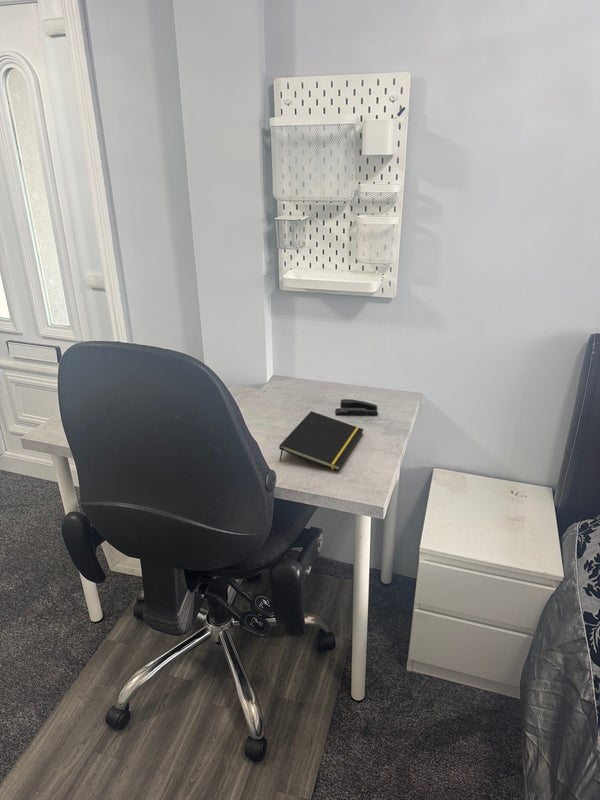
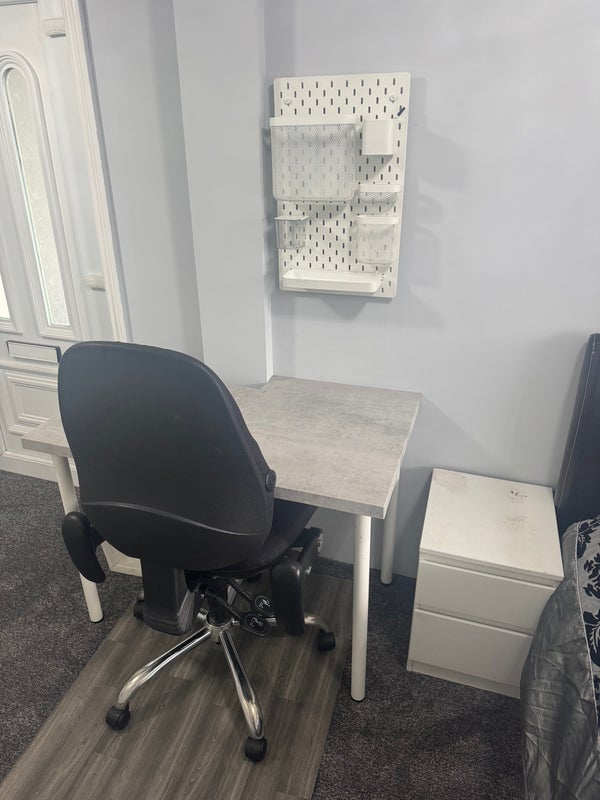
- notepad (323, 438)
- stapler (356, 406)
